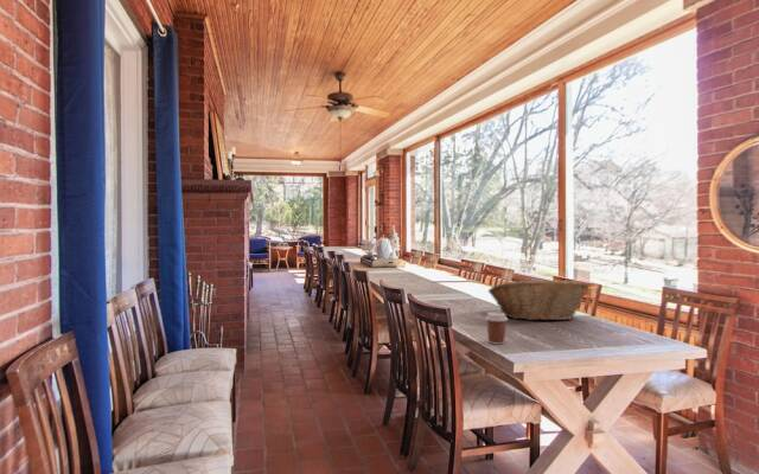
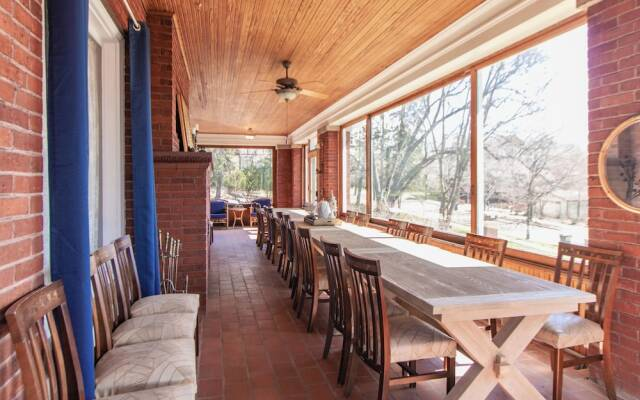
- fruit basket (537, 296)
- coffee cup (496, 327)
